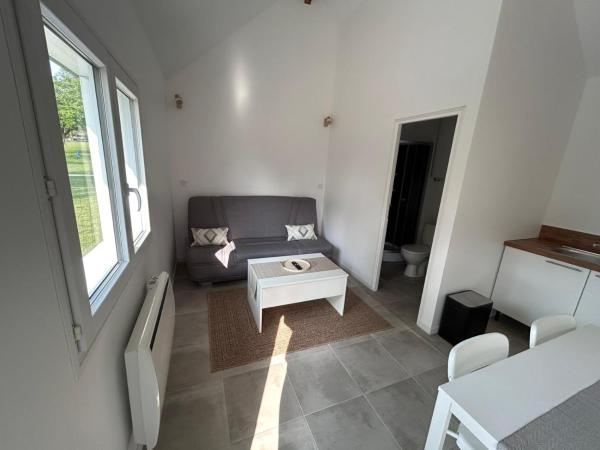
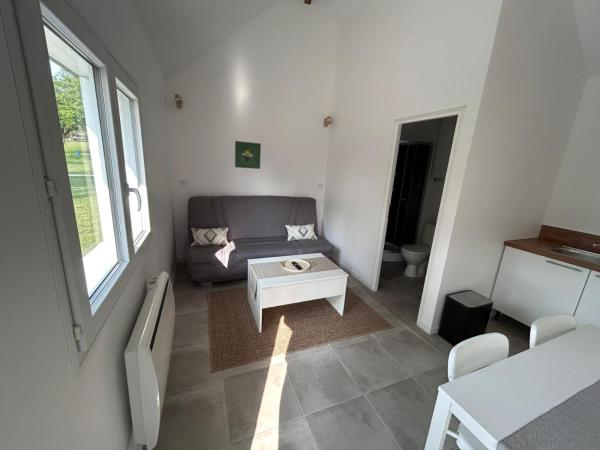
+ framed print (247, 155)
